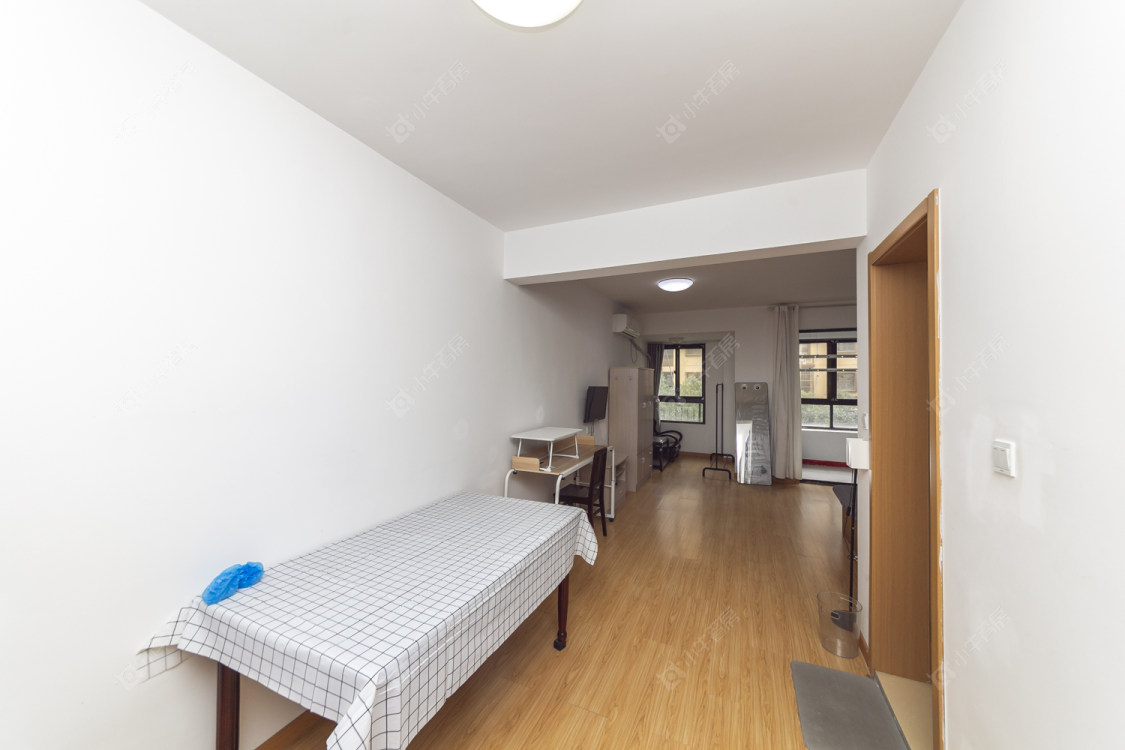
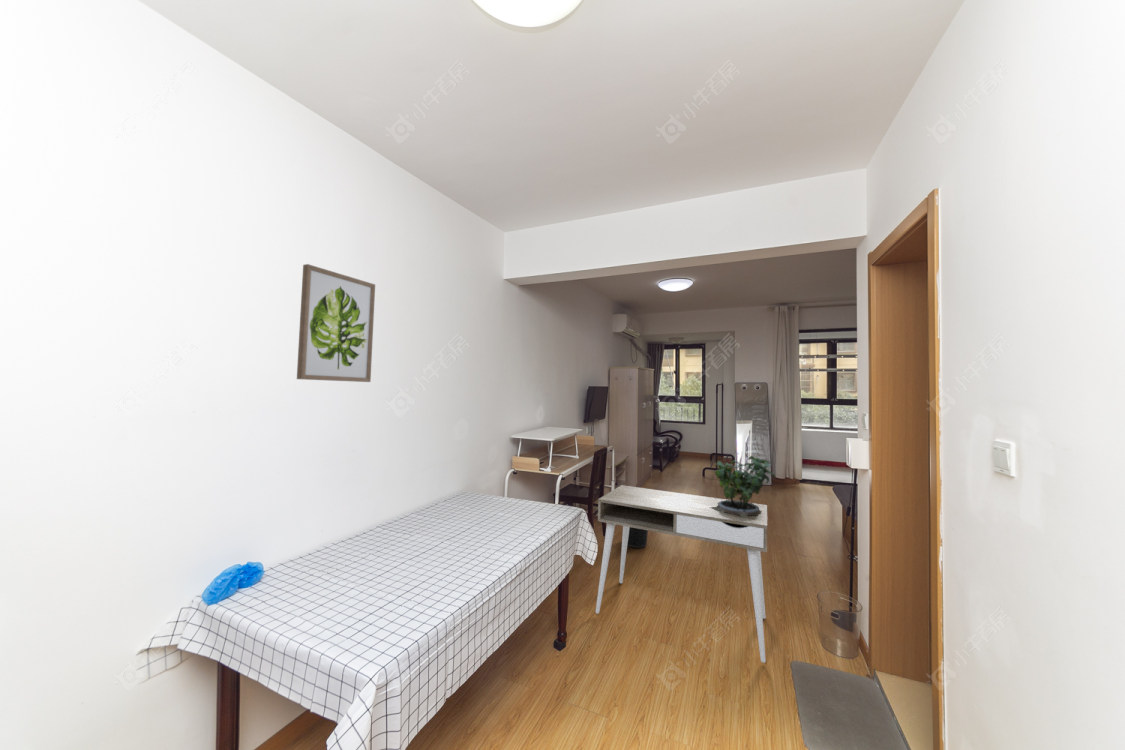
+ wall art (339, 327)
+ potted plant (743, 481)
+ desk (686, 537)
+ wastebasket (635, 528)
